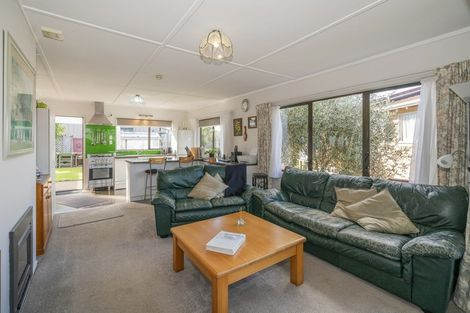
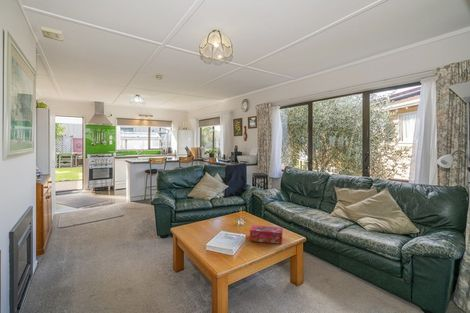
+ tissue box (266, 234)
